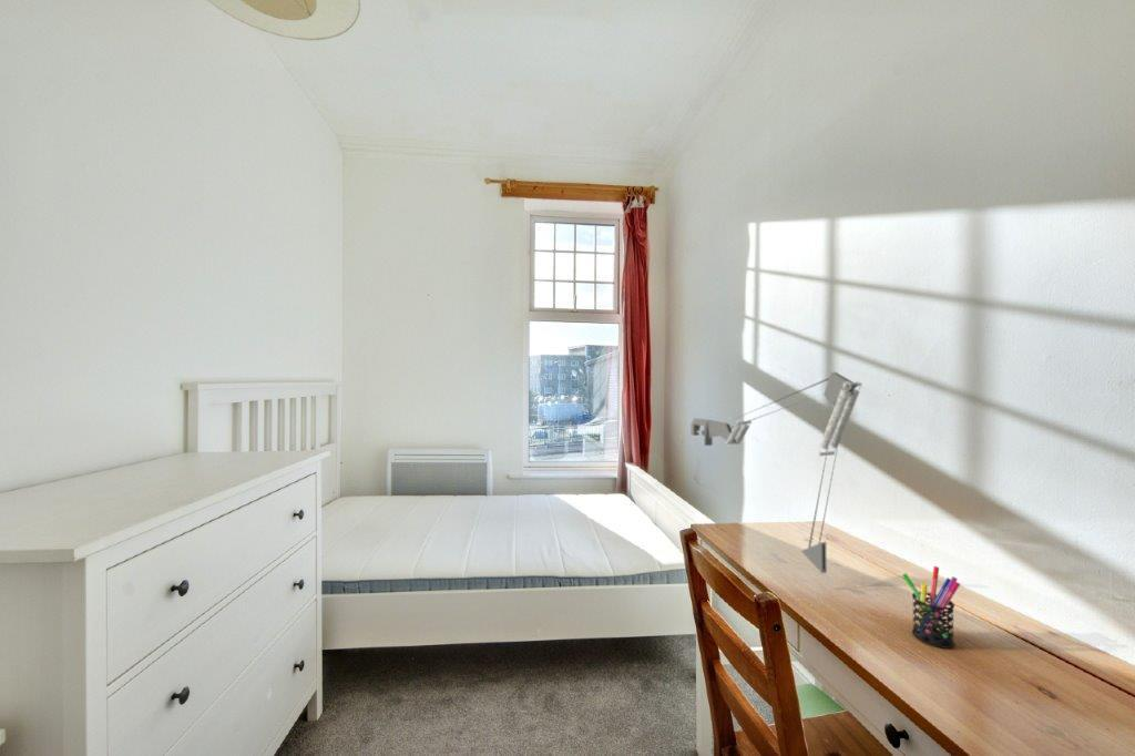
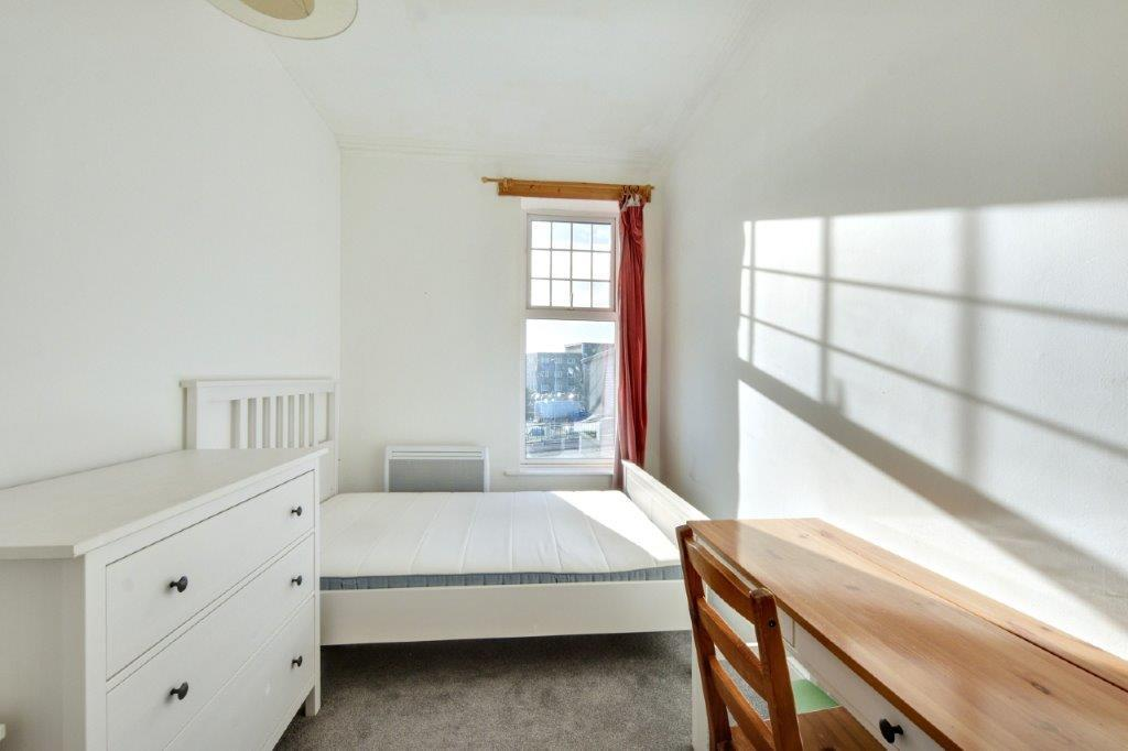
- pen holder (928, 602)
- desk lamp (738, 443)
